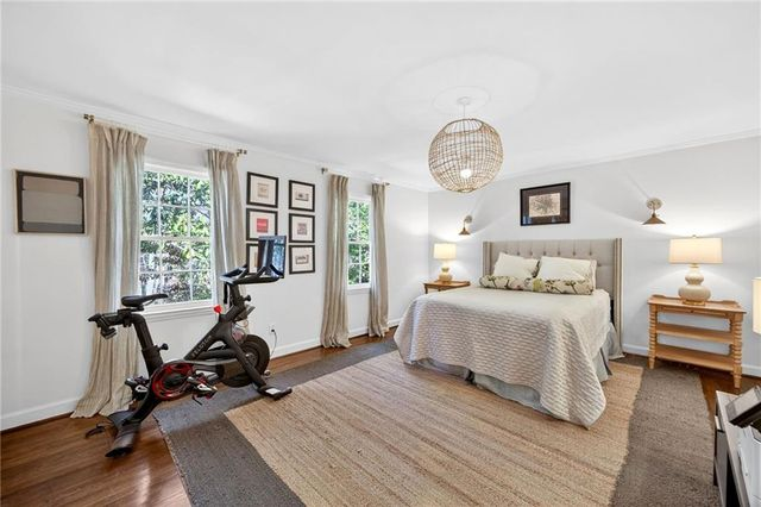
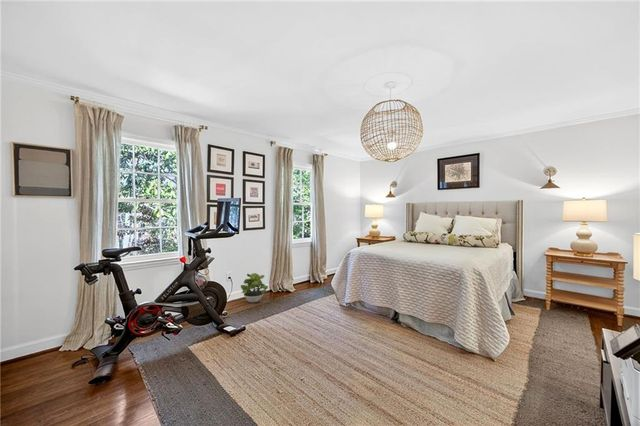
+ potted plant (253, 286)
